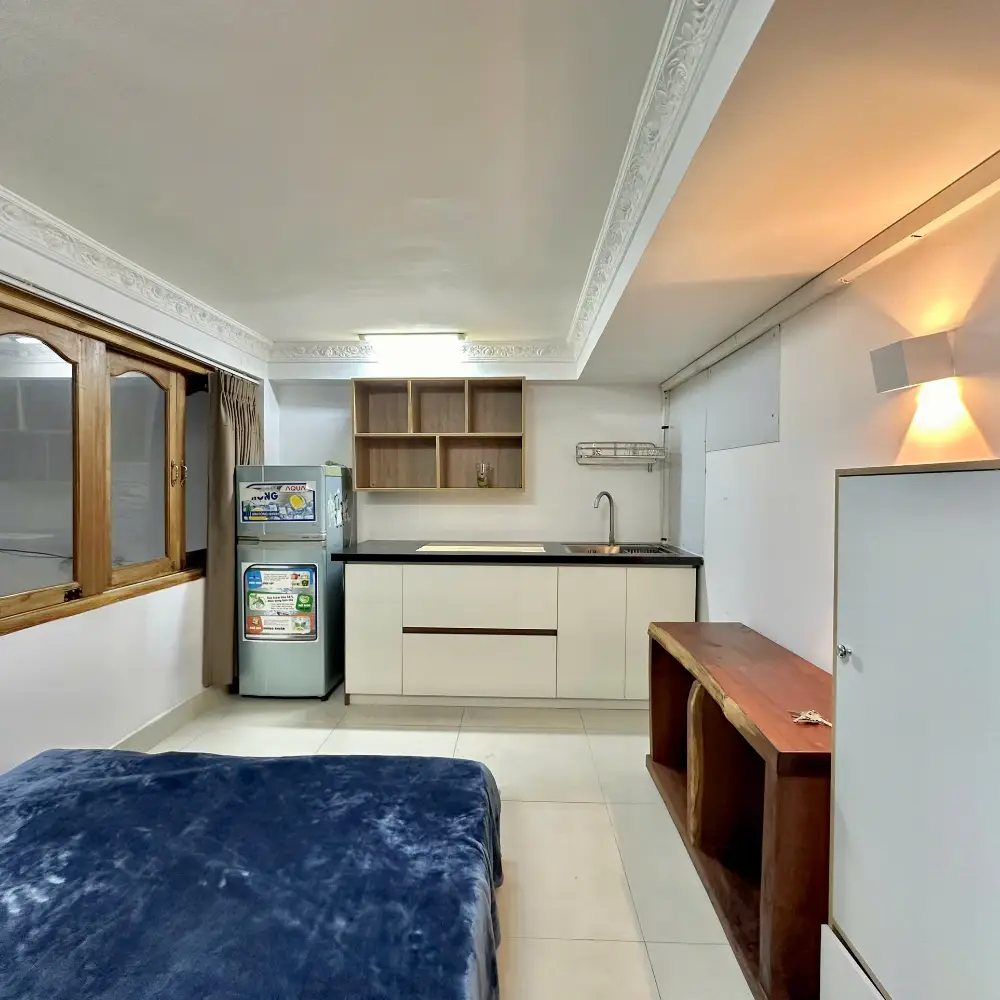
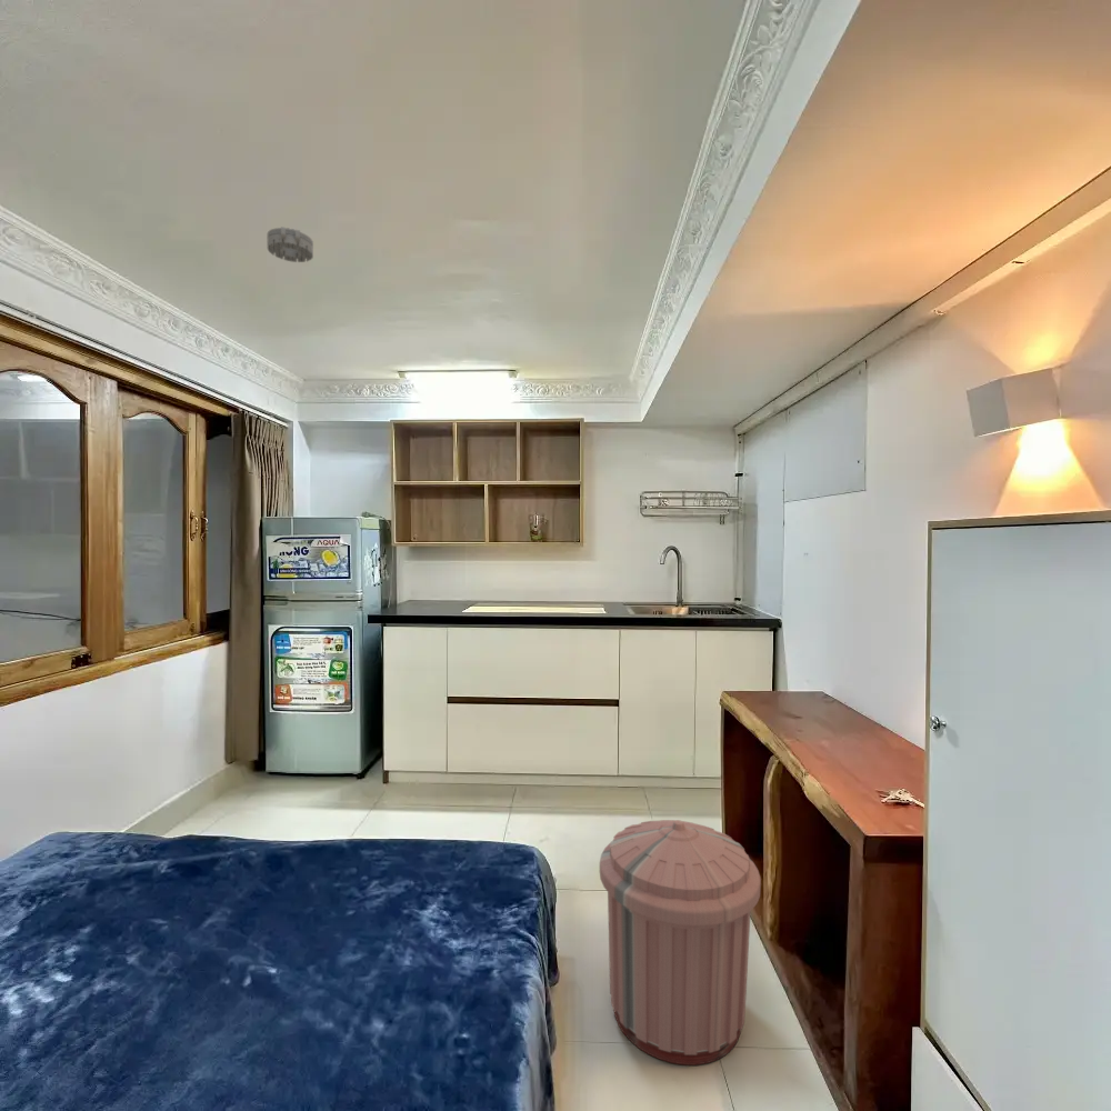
+ trash can (677, 917)
+ smoke detector (290, 243)
